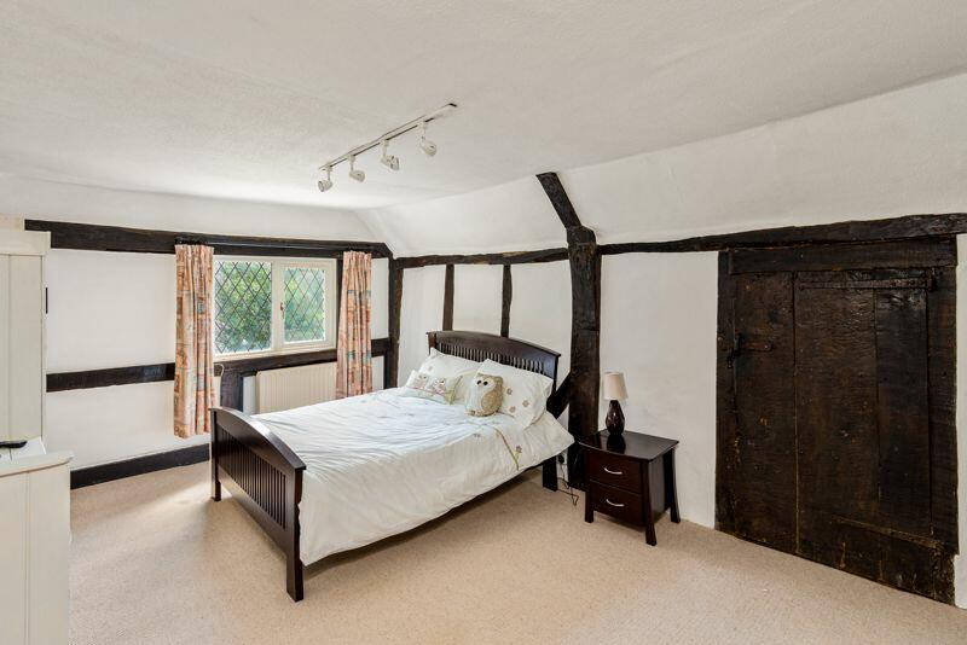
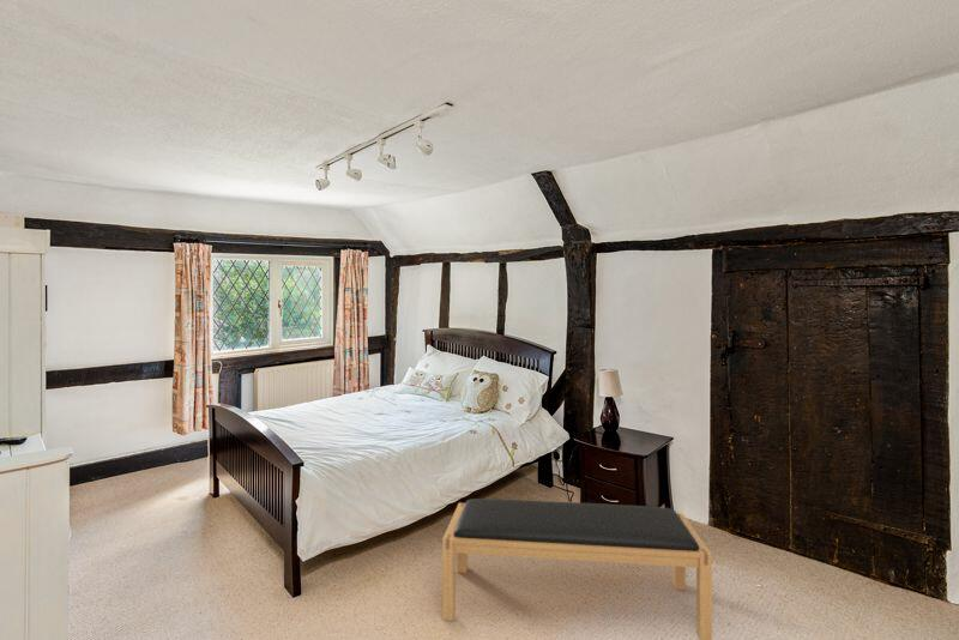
+ bench (569, 559)
